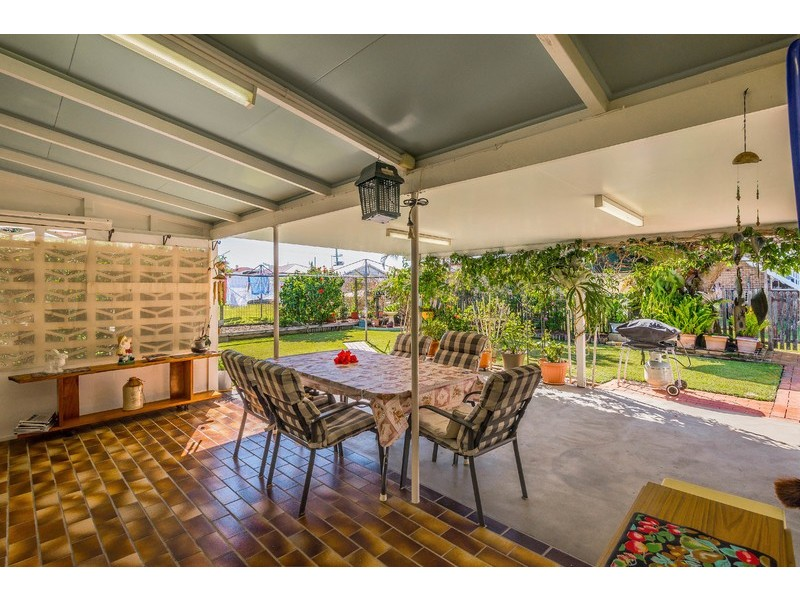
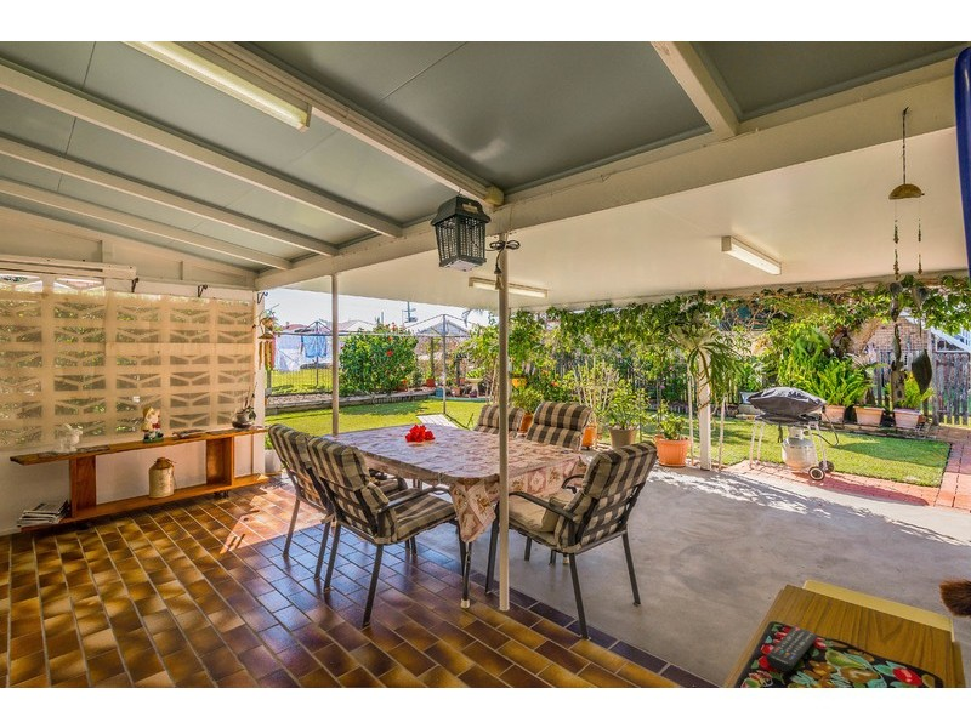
+ remote control (793, 648)
